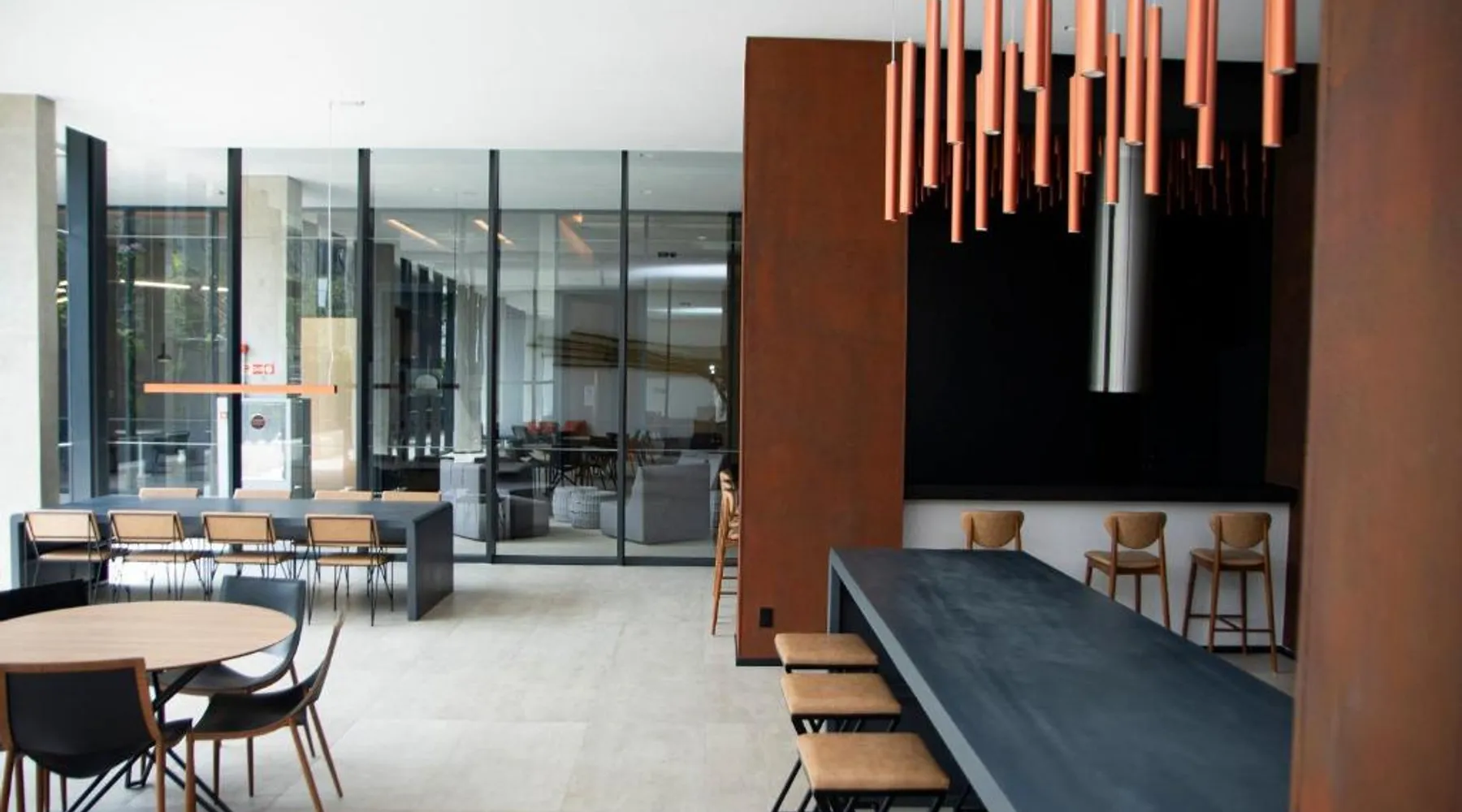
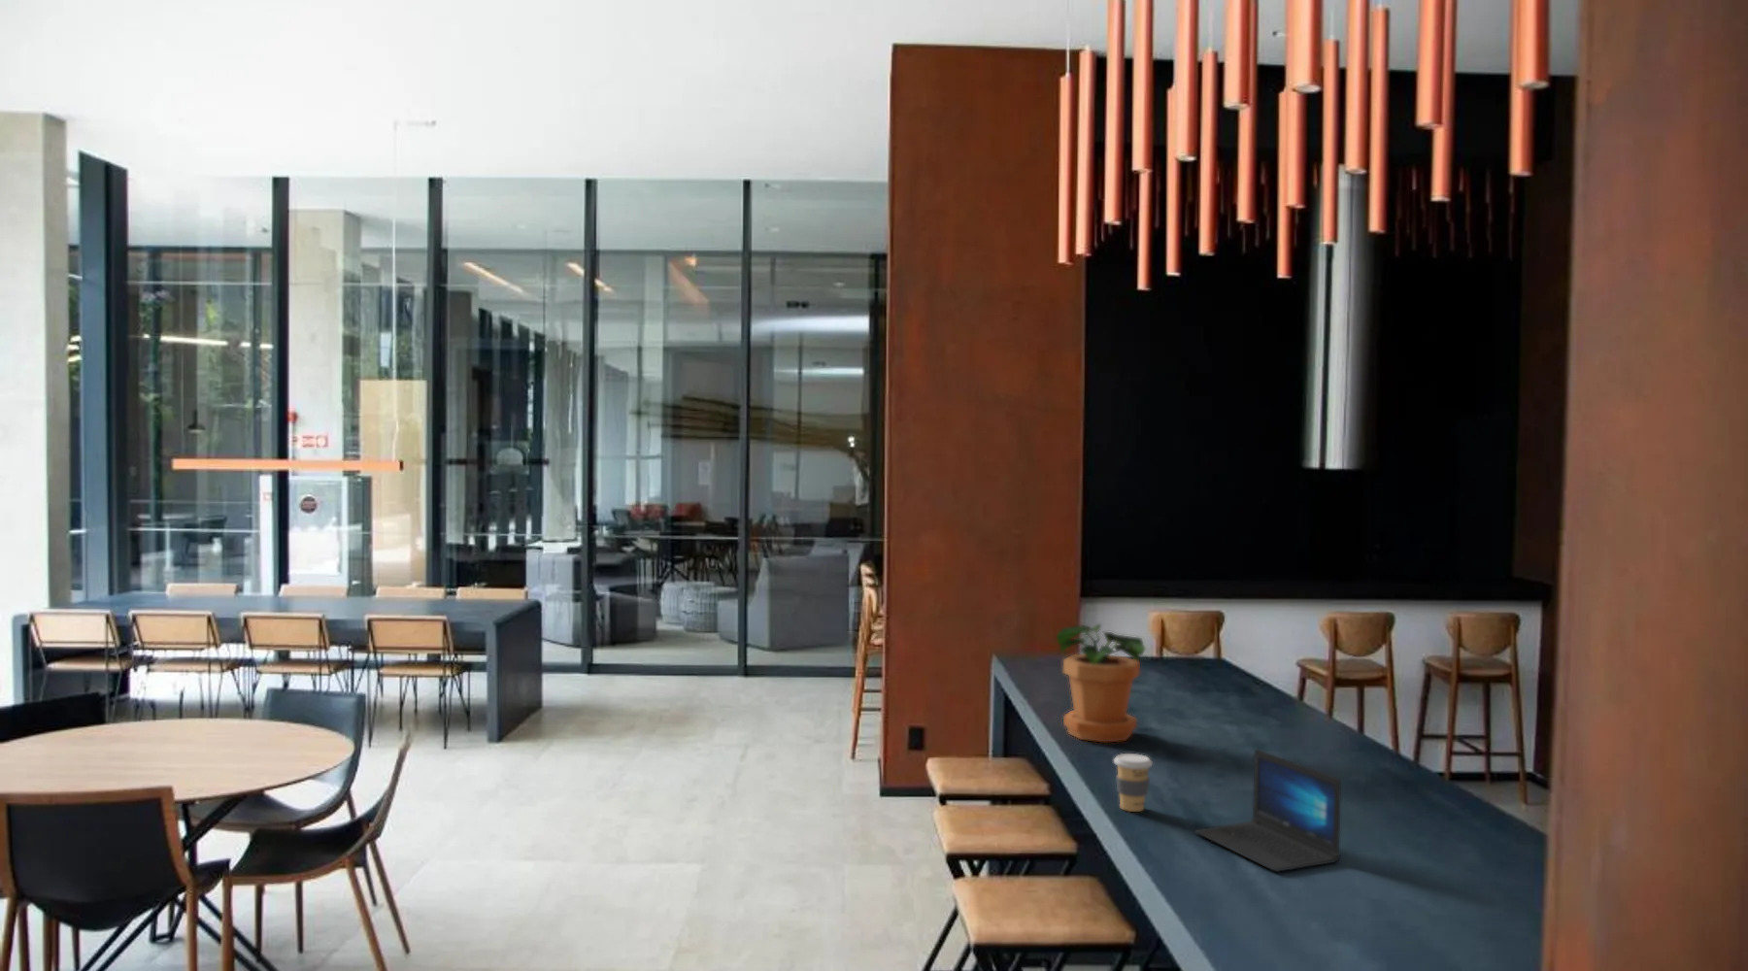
+ laptop (1265, 807)
+ potted plant (1111, 679)
+ coffee cup (1132, 782)
